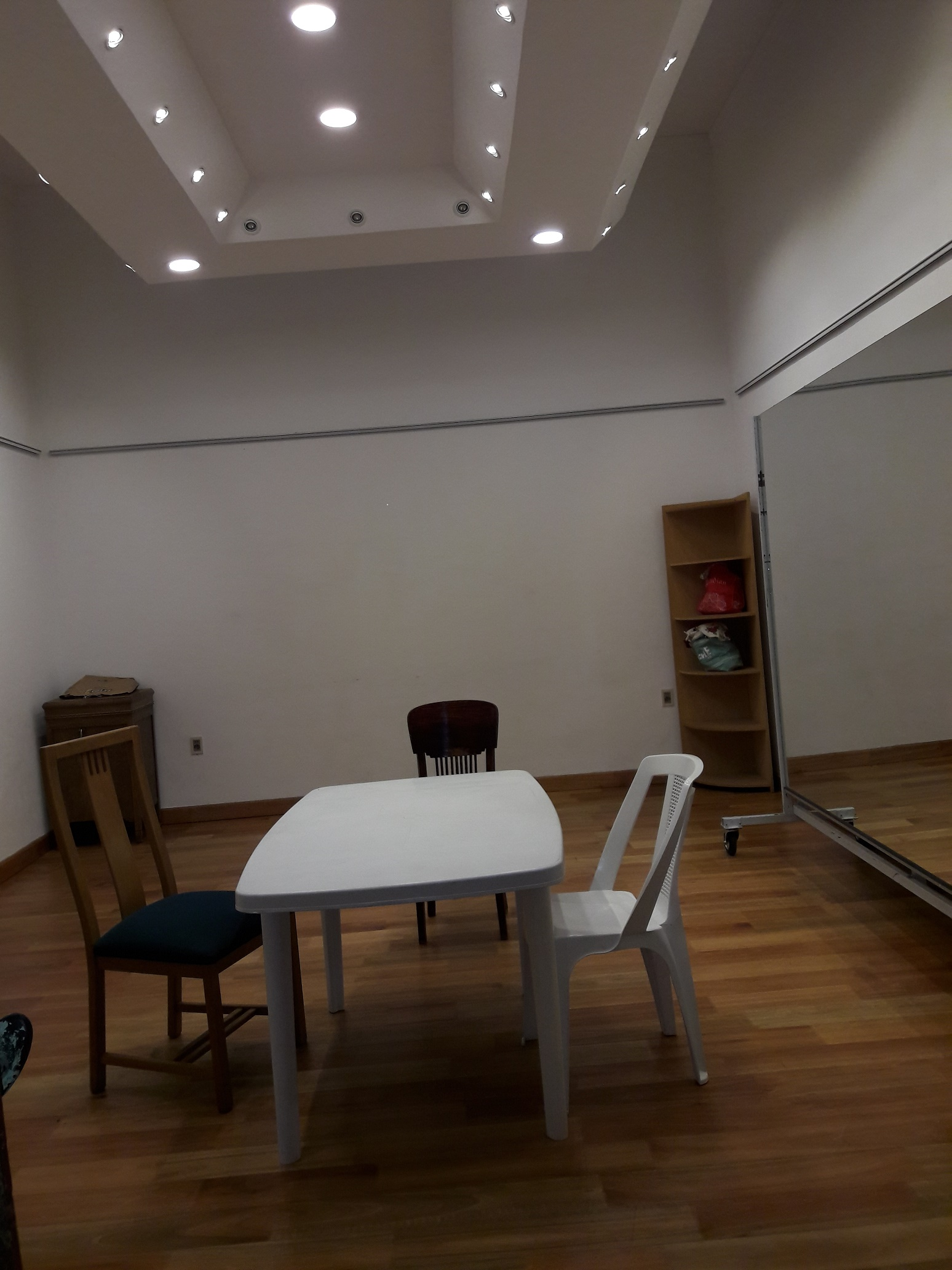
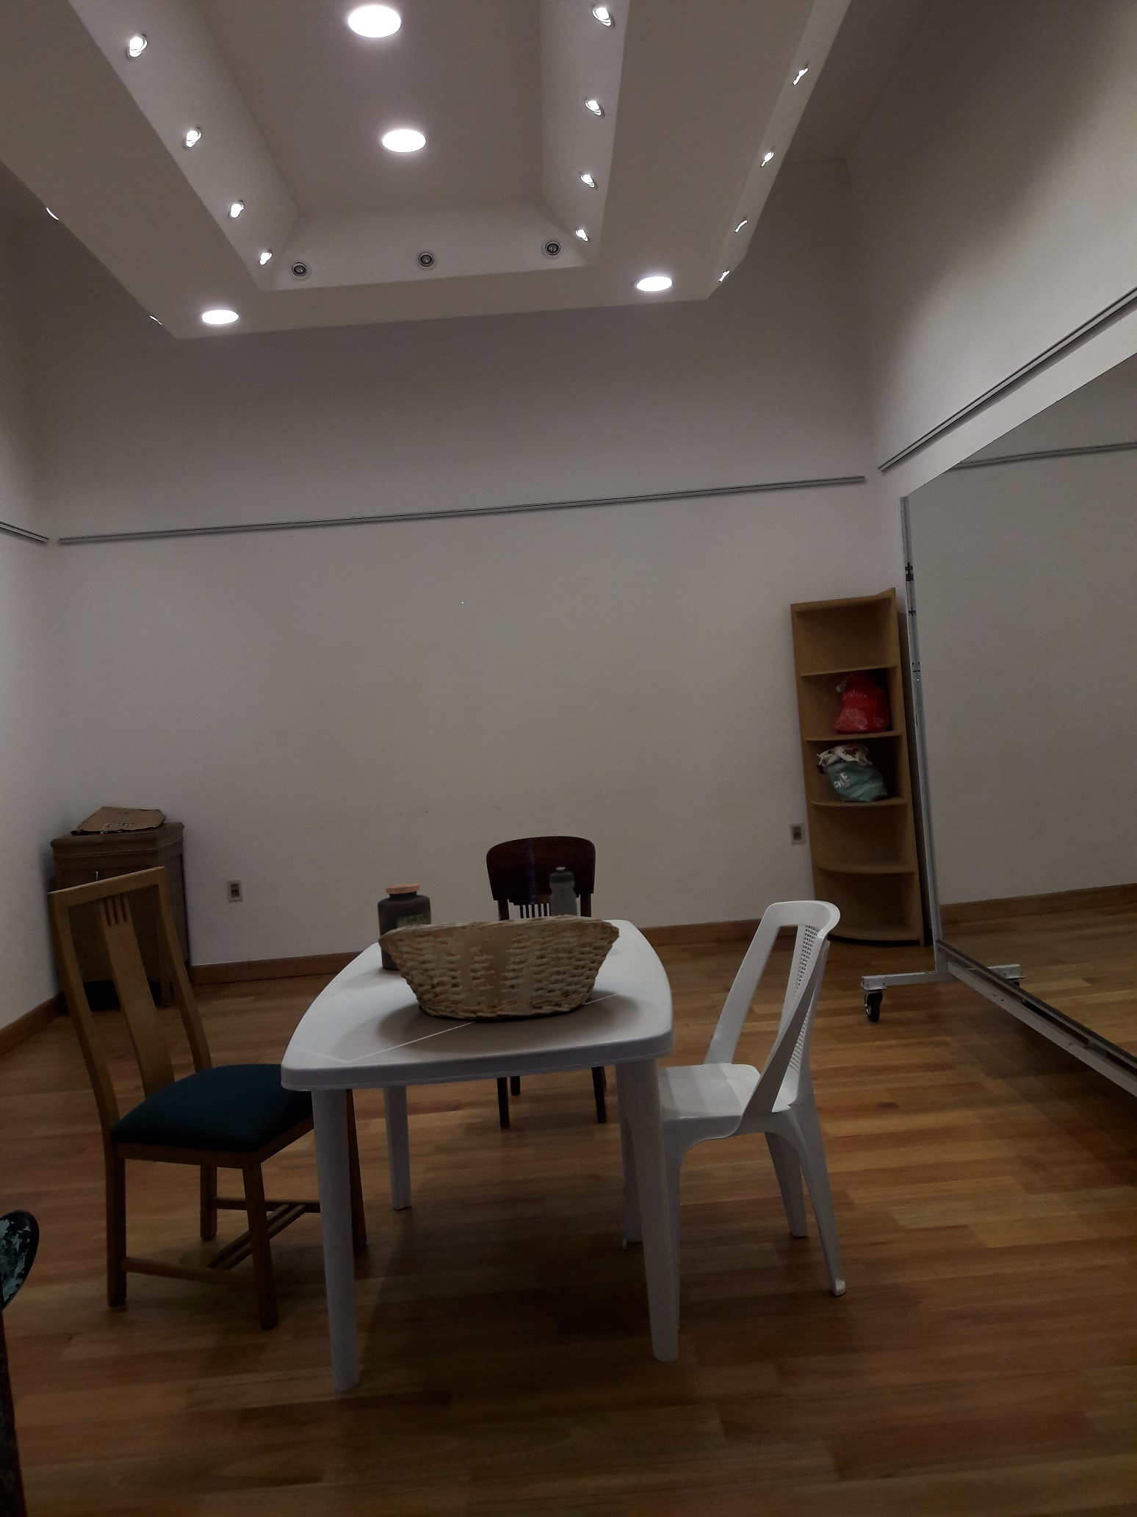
+ fruit basket (500, 957)
+ jar (405, 925)
+ water bottle (564, 904)
